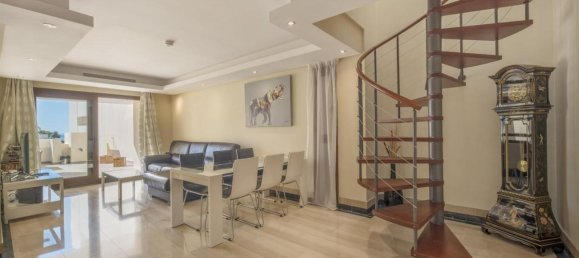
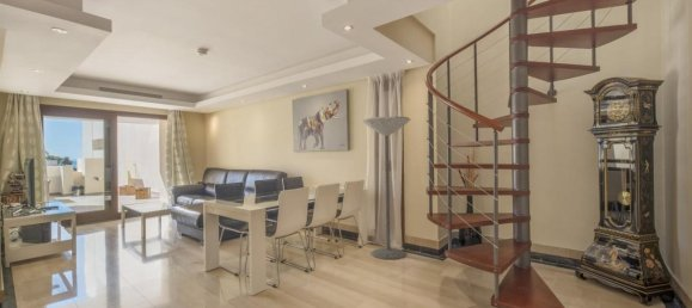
+ floor lamp (387, 186)
